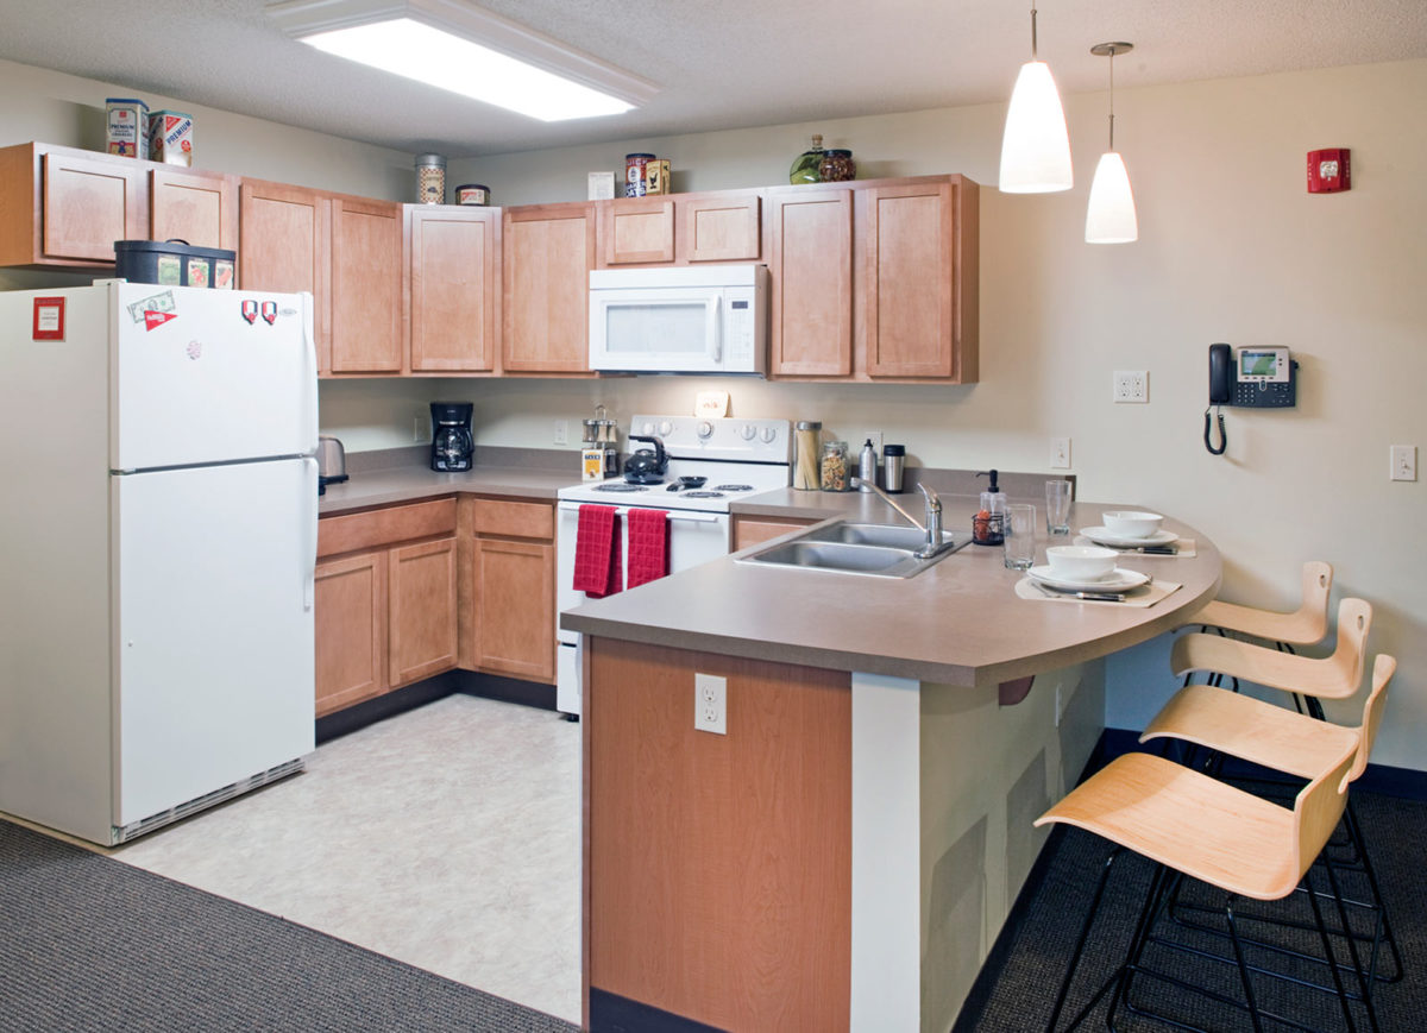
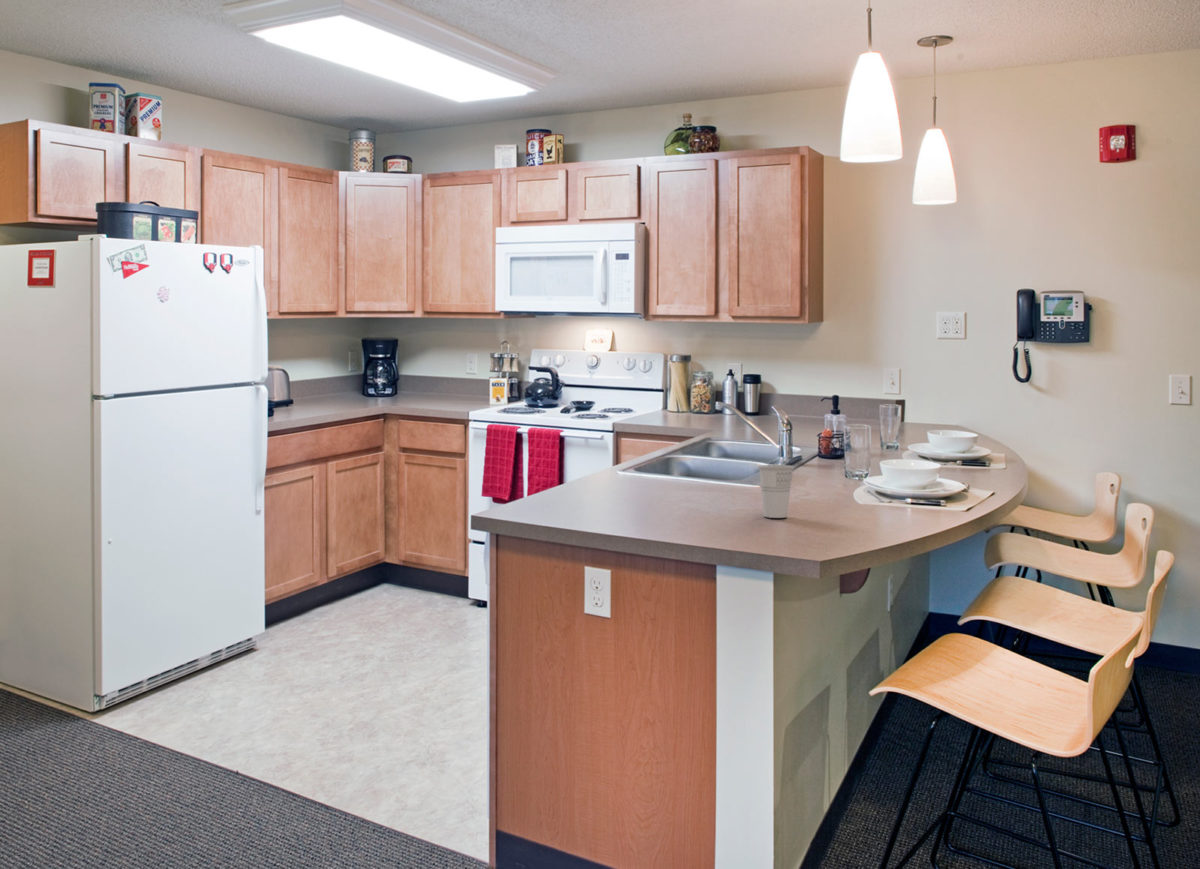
+ cup (775, 490)
